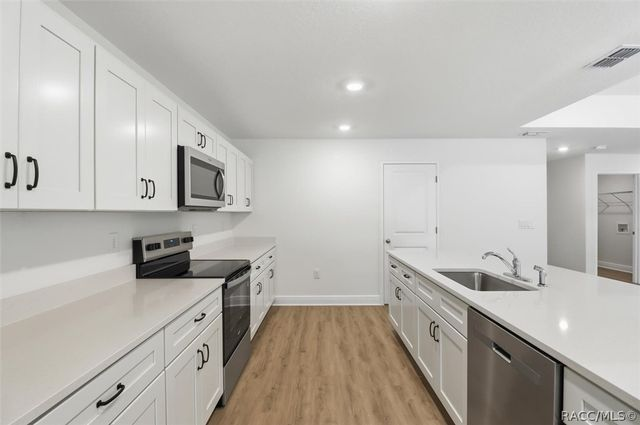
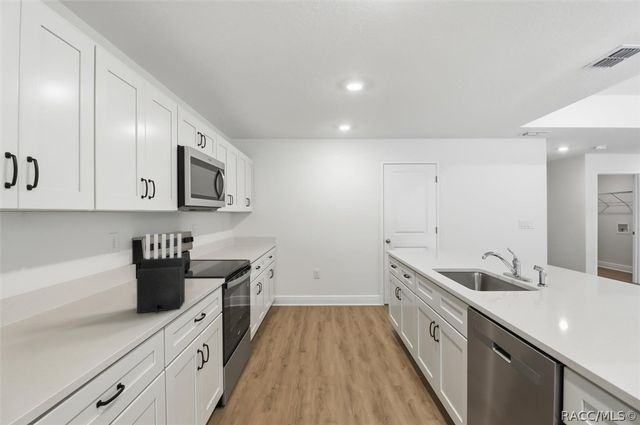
+ knife block (161, 271)
